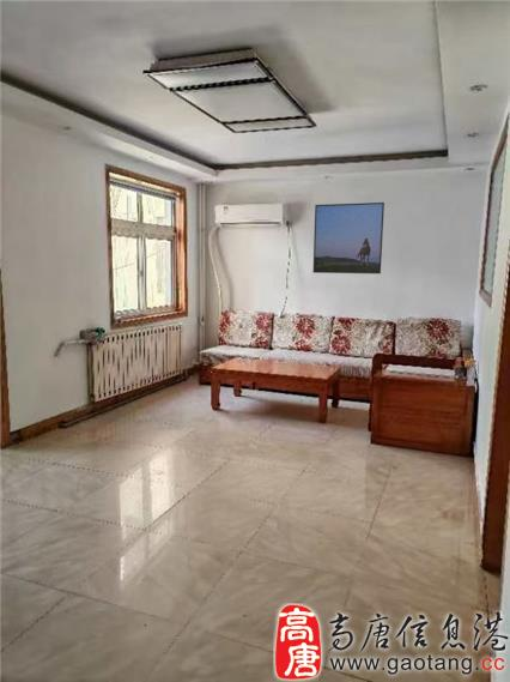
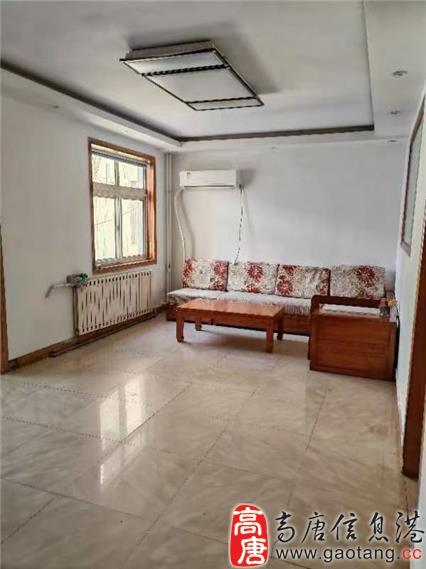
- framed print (347, 239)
